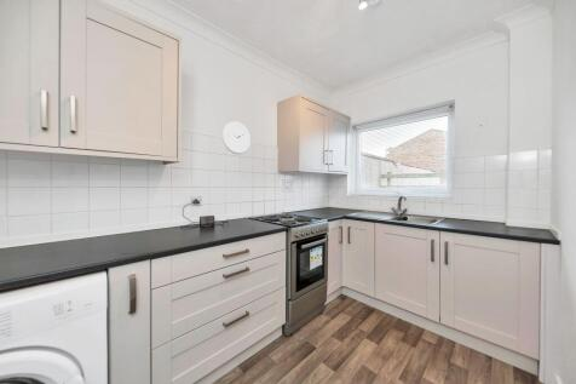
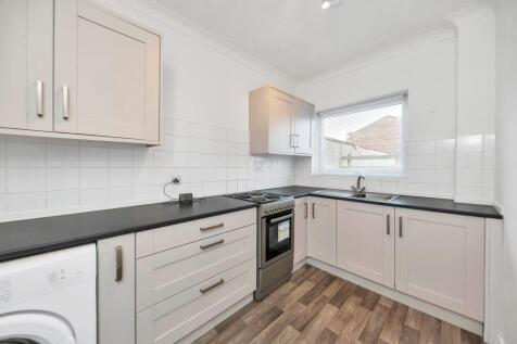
- wall clock (237, 137)
